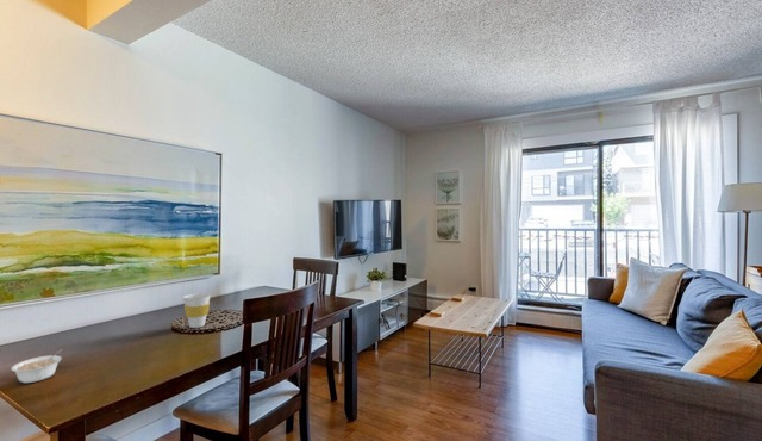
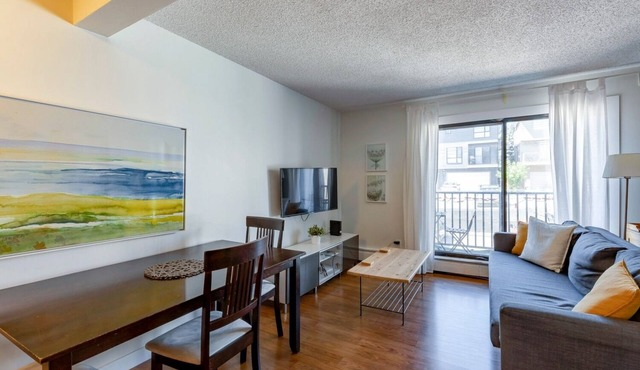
- legume (37, 367)
- cup (196, 310)
